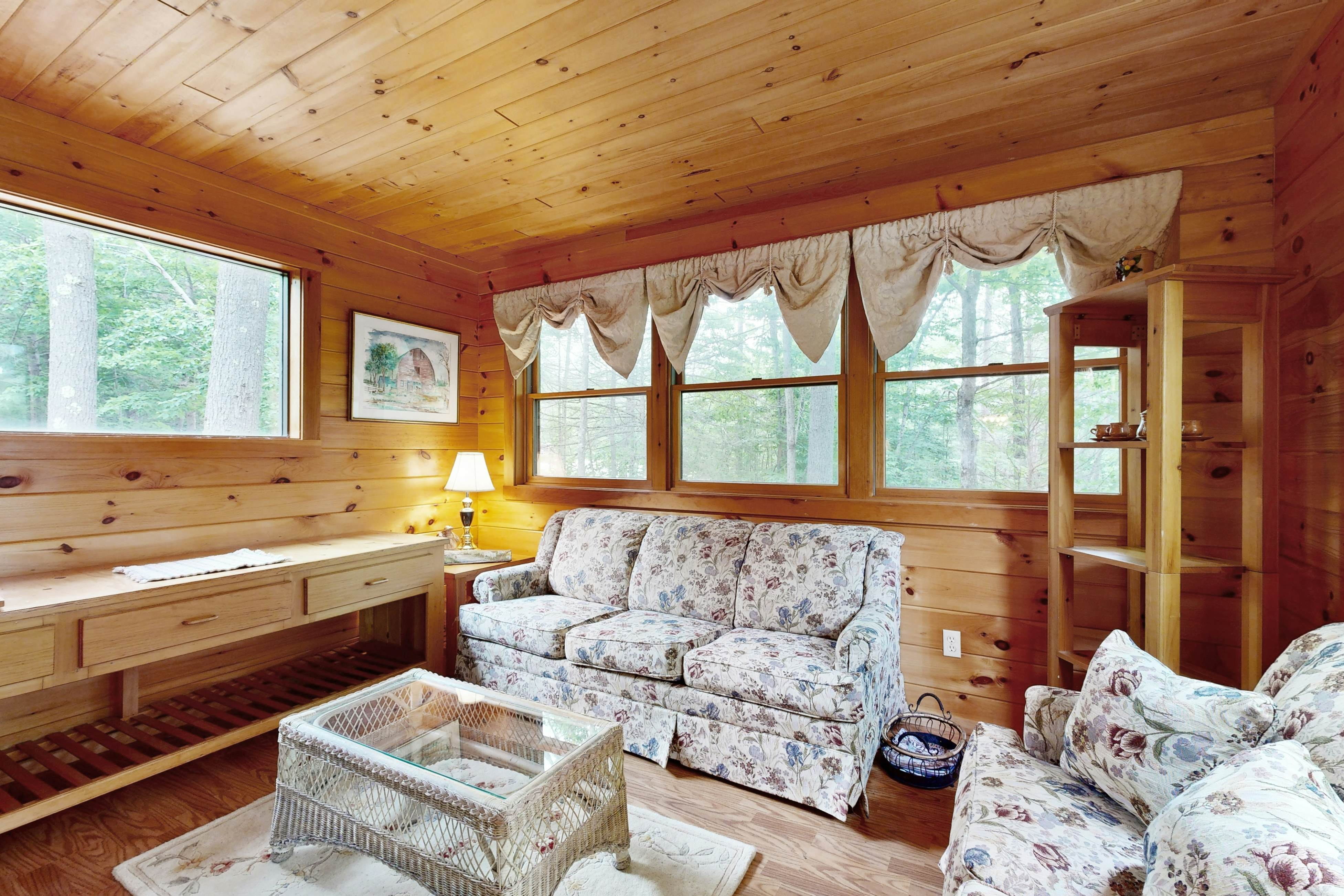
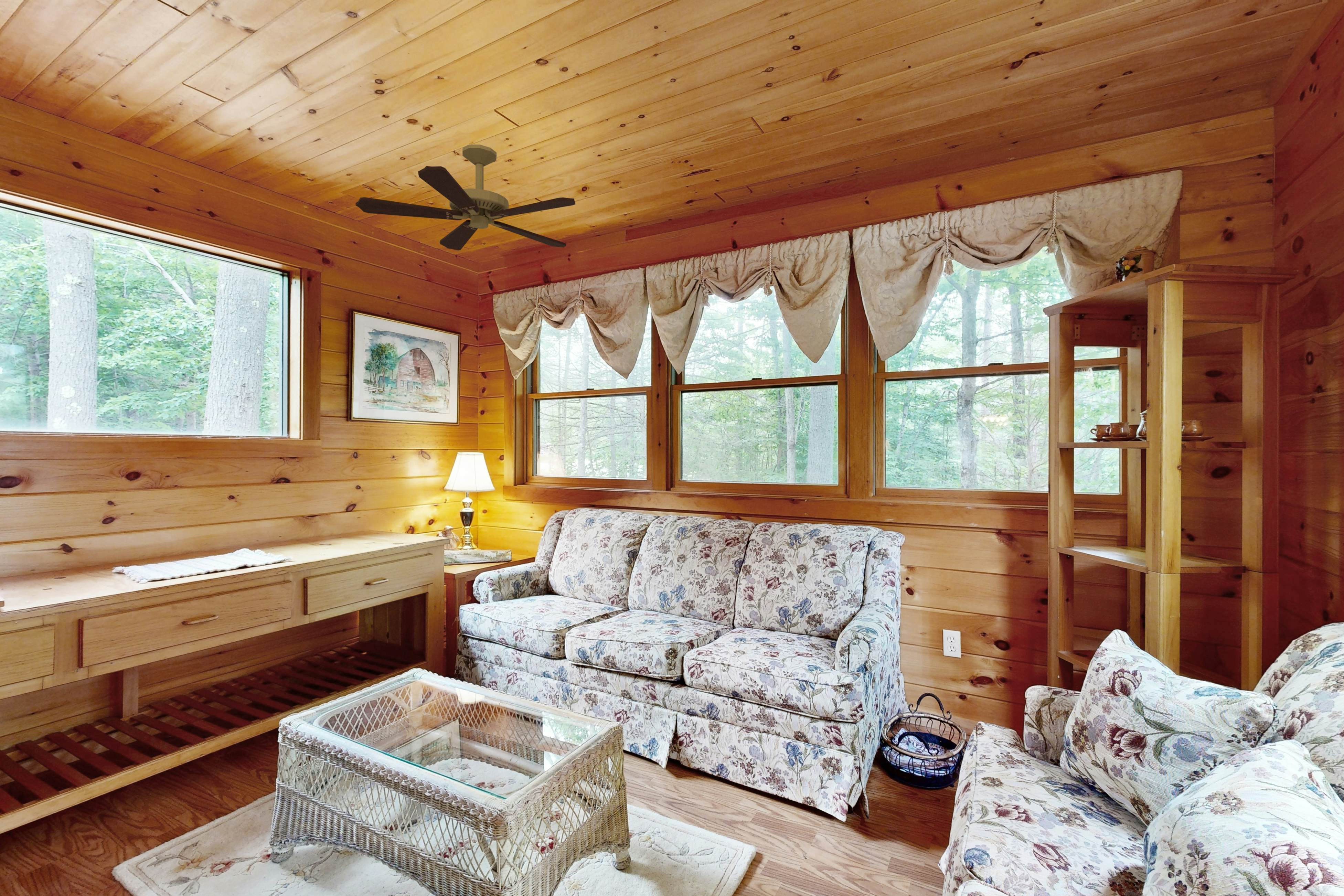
+ ceiling fan (470, 189)
